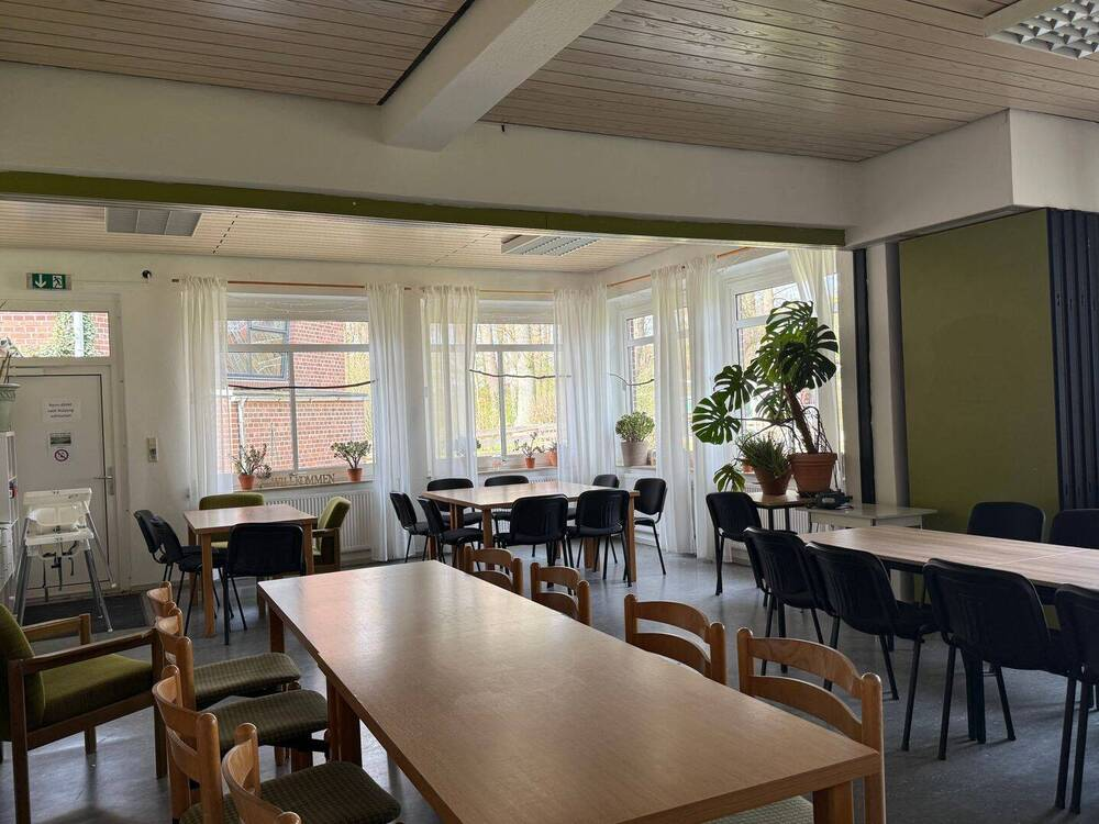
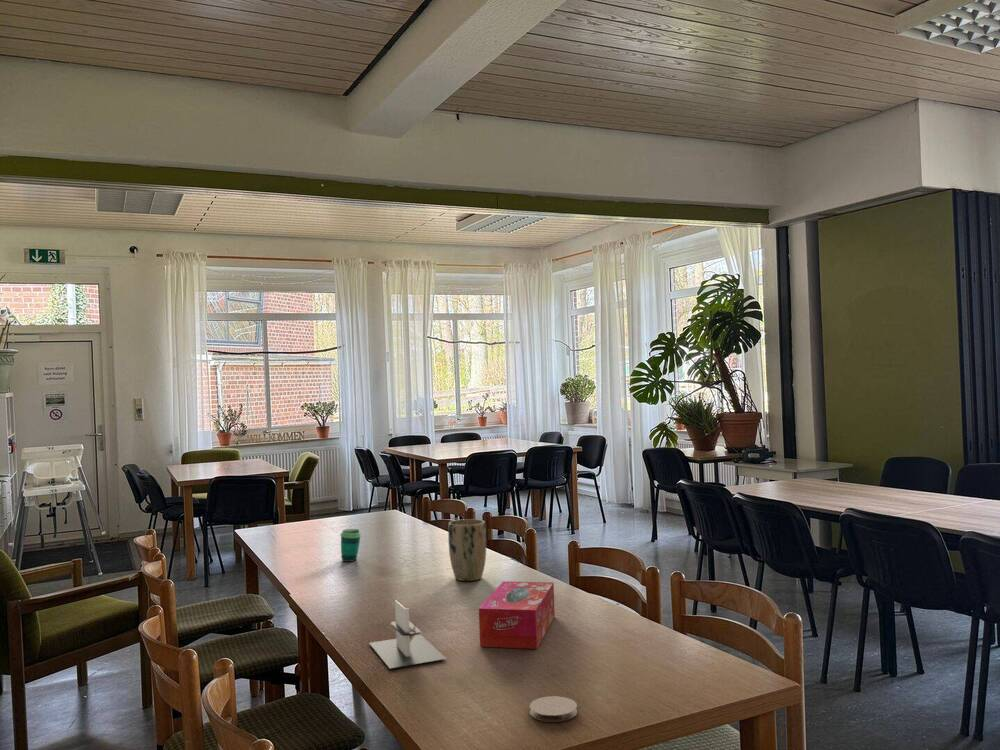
+ tissue box (518, 612)
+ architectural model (405, 627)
+ coaster (553, 708)
+ cup (350, 545)
+ plant pot (467, 549)
